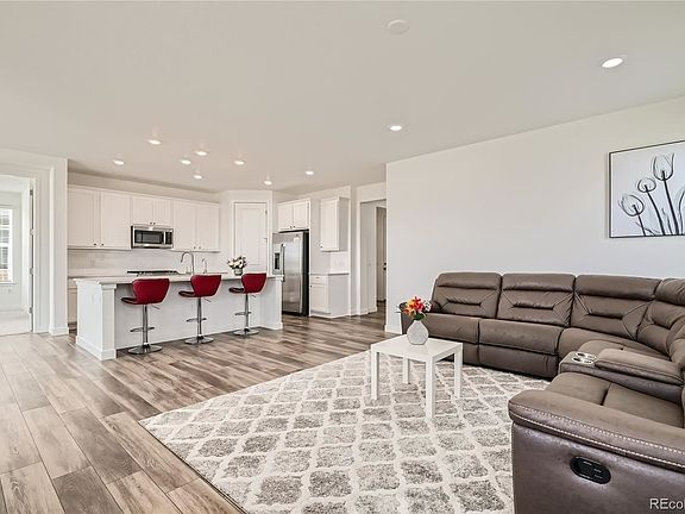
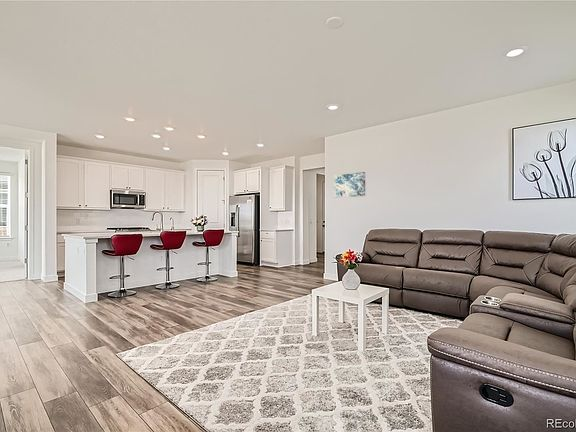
+ wall art (349, 185)
